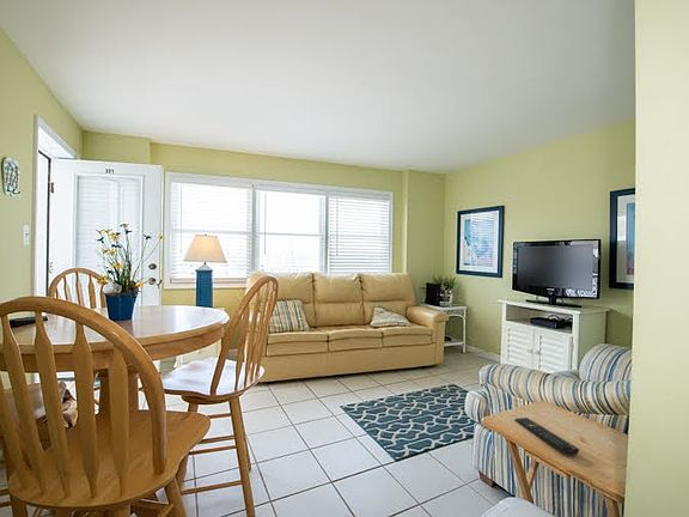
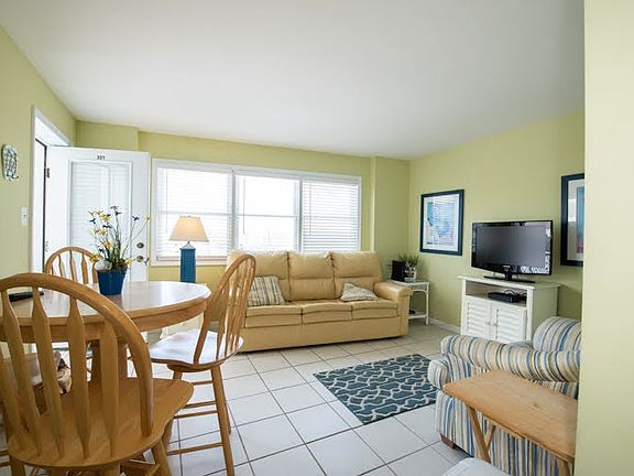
- remote control (544, 434)
